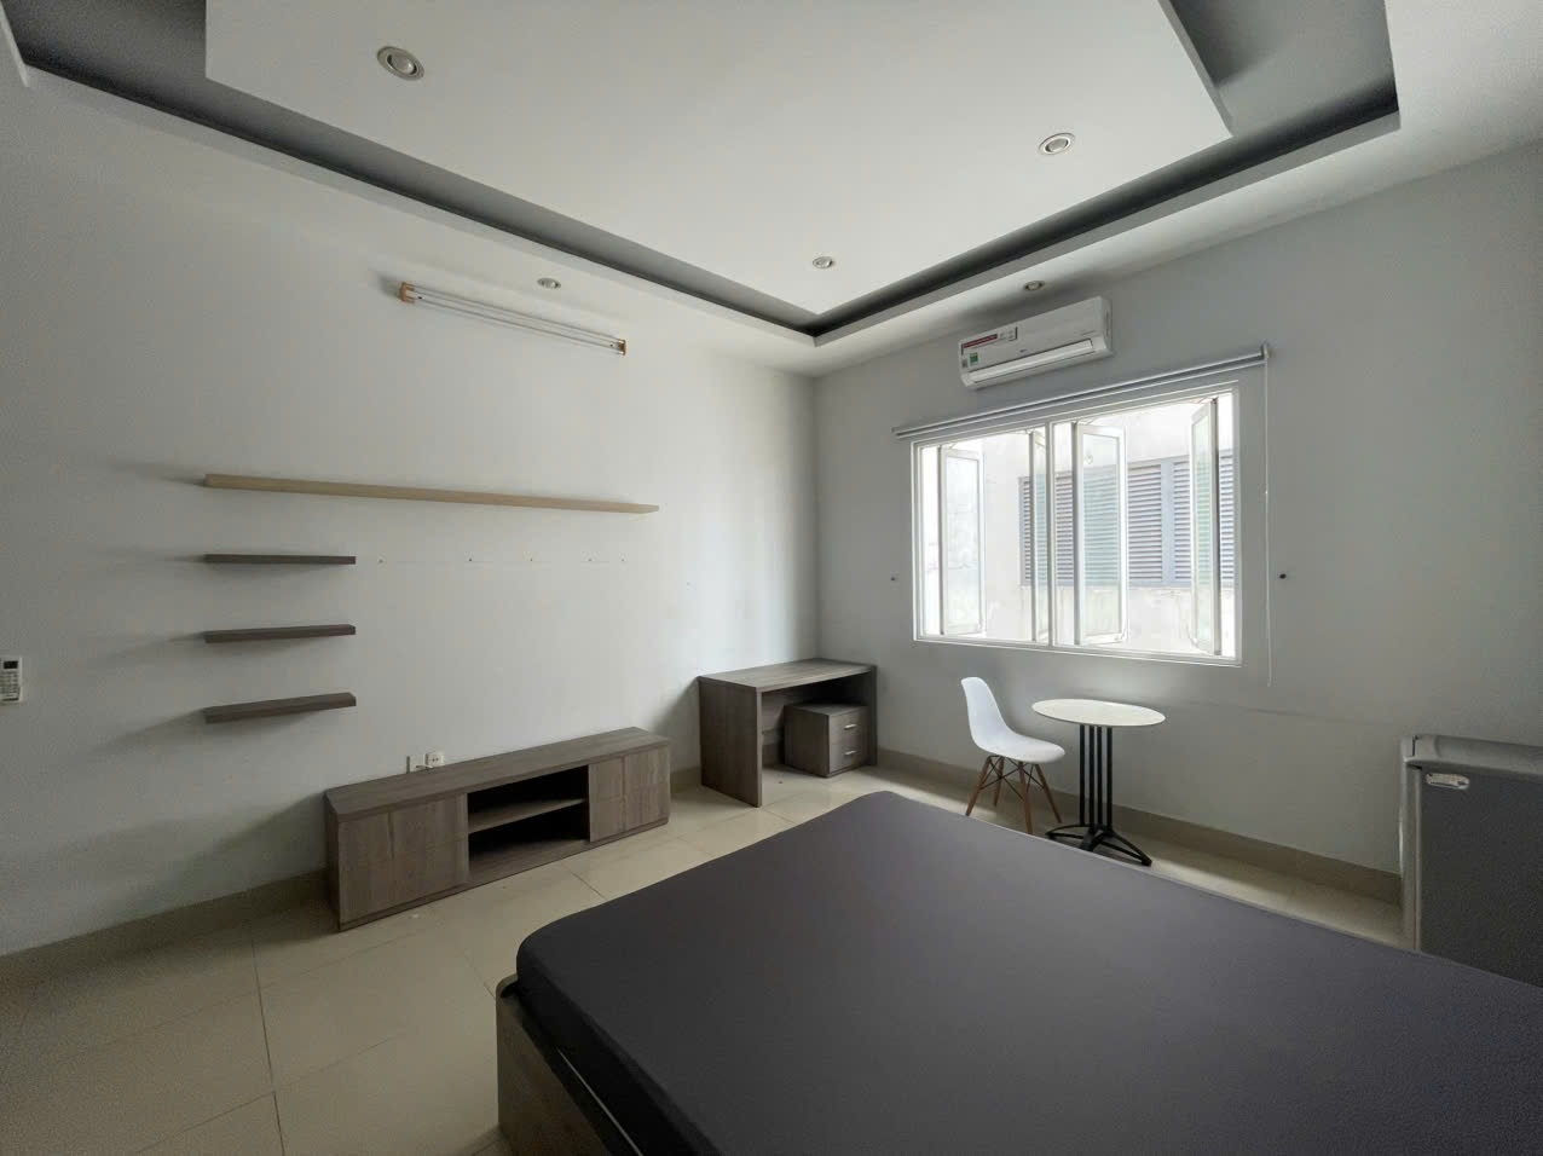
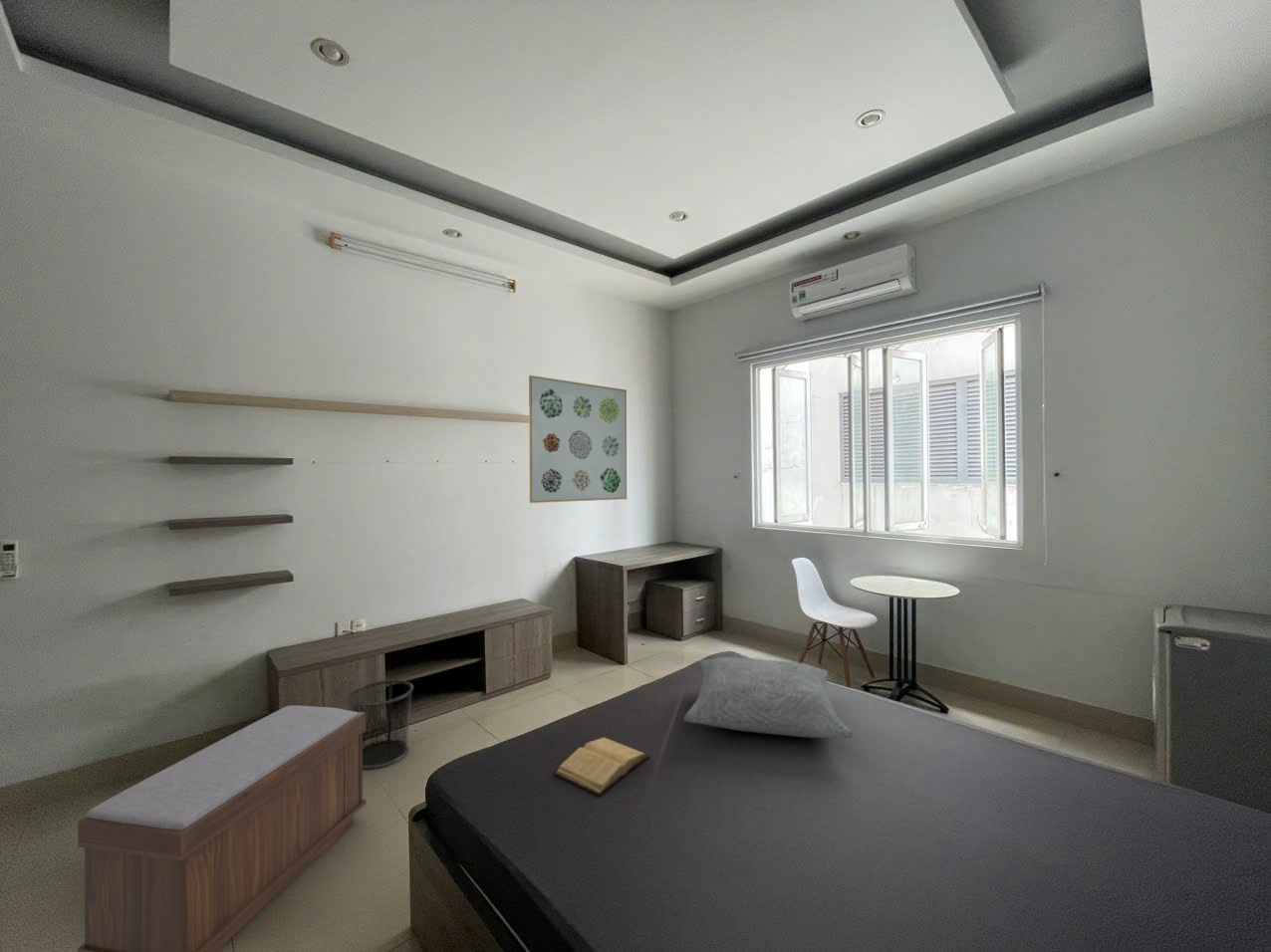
+ pillow (763, 693)
+ bench (247, 814)
+ wall art (582, 441)
+ waste bin (381, 723)
+ book (603, 759)
